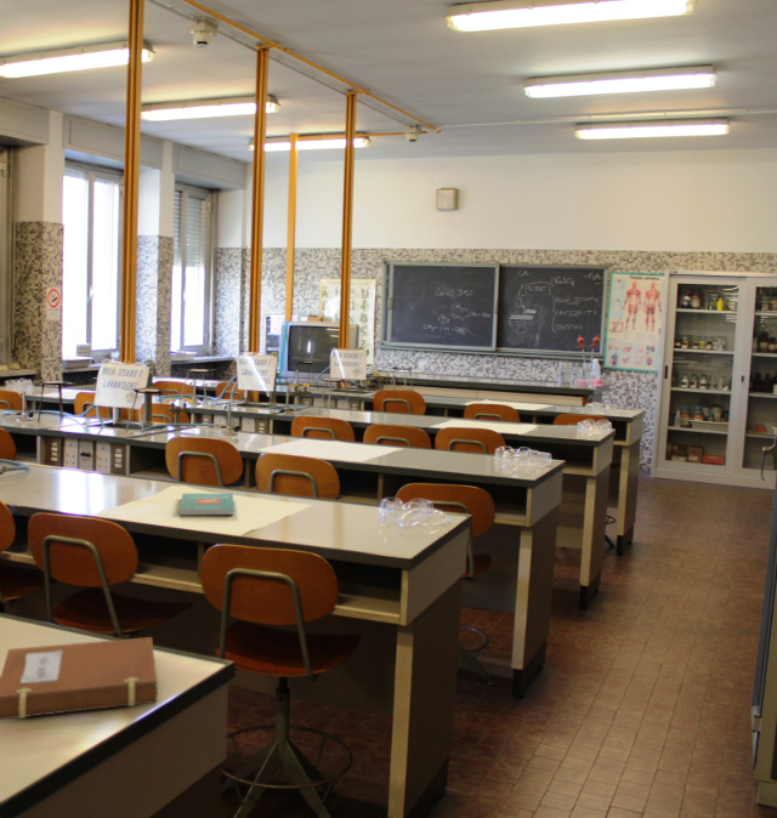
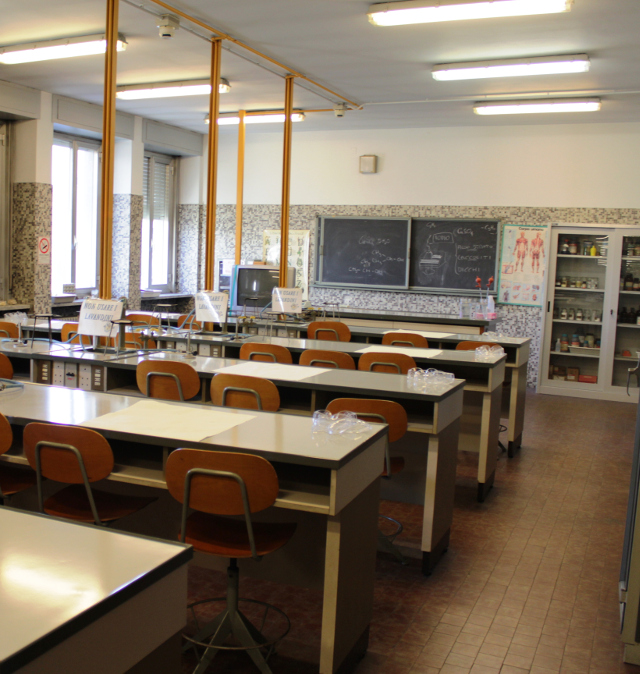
- notebook (75, 676)
- book (206, 504)
